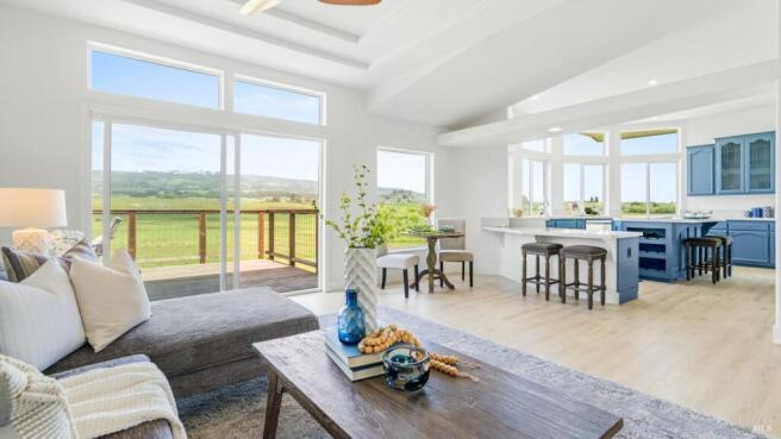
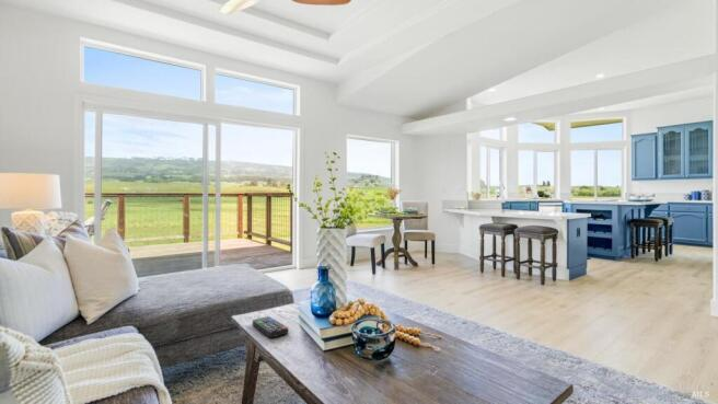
+ remote control (269, 325)
